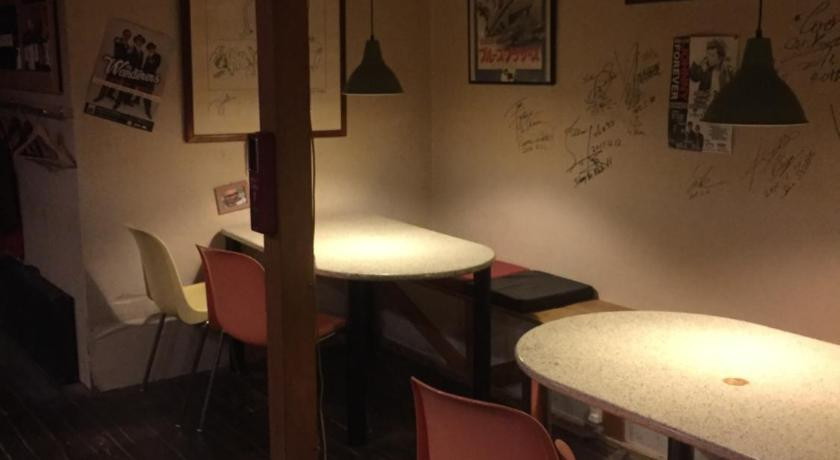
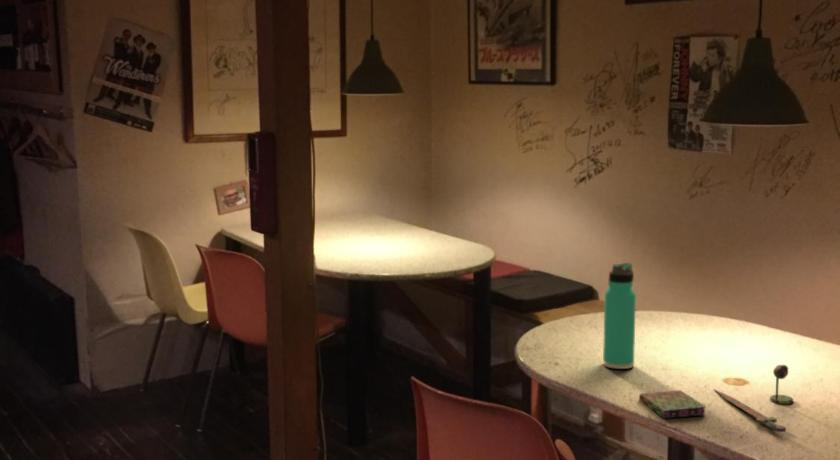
+ thermos bottle (619, 315)
+ board game (732, 397)
